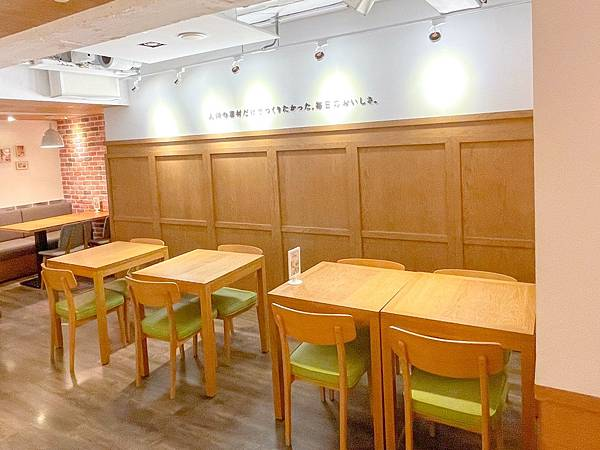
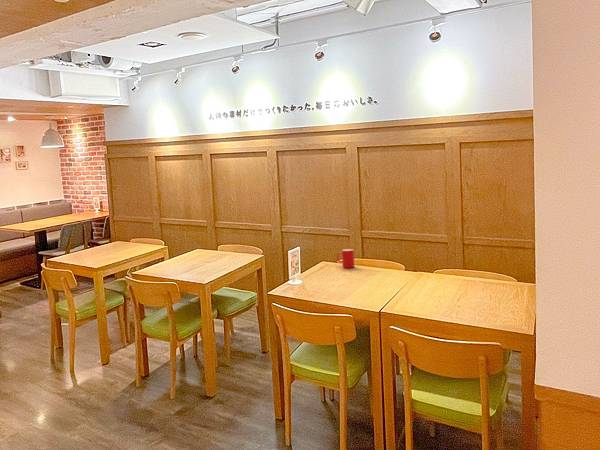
+ cup (346, 258)
